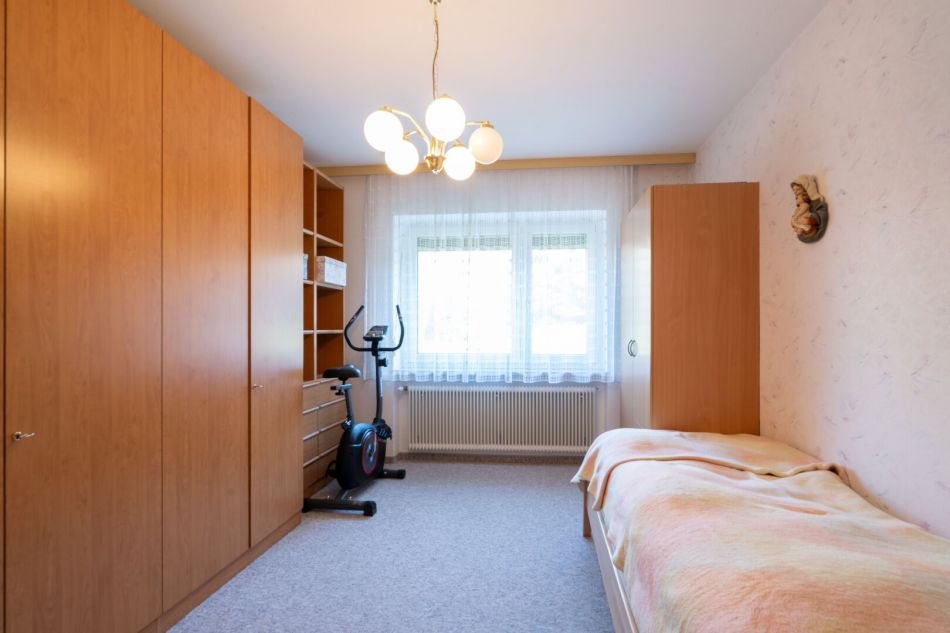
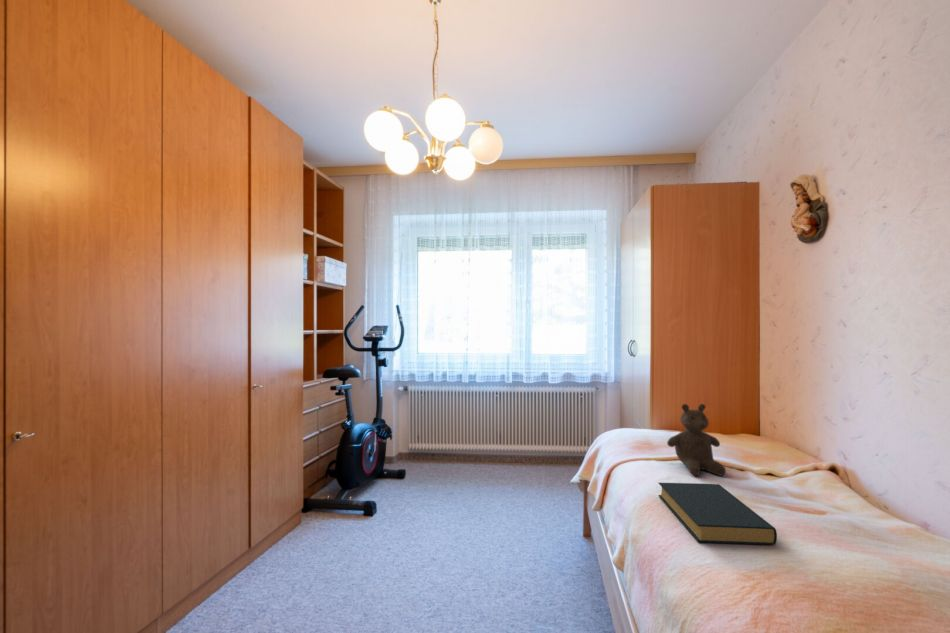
+ hardback book (710, 509)
+ teddy bear (698, 437)
